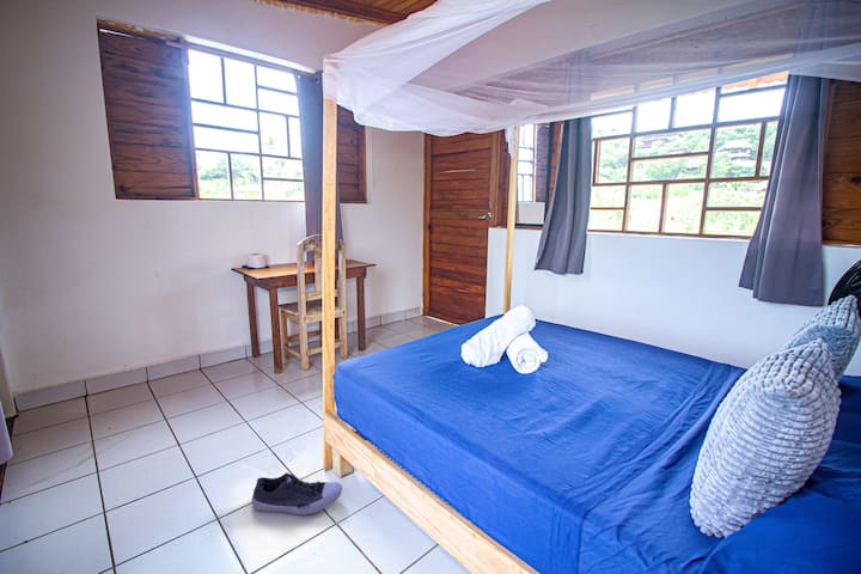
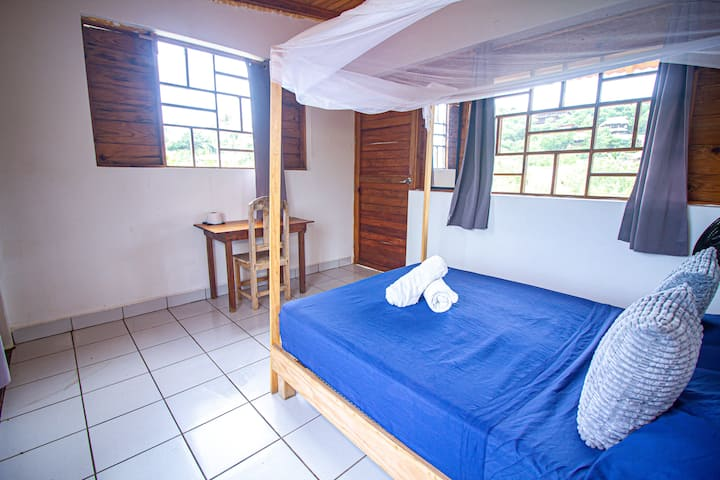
- shoe (297, 489)
